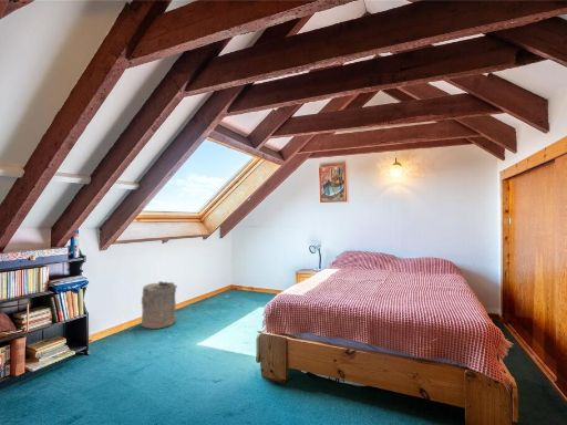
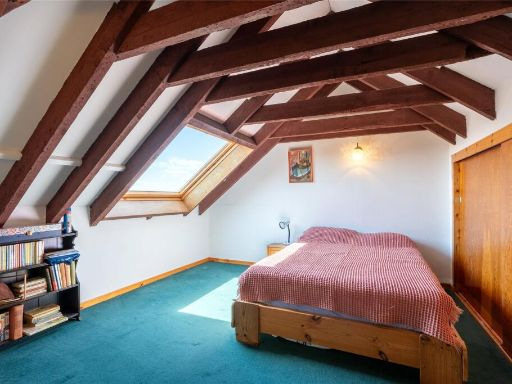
- laundry hamper (157, 302)
